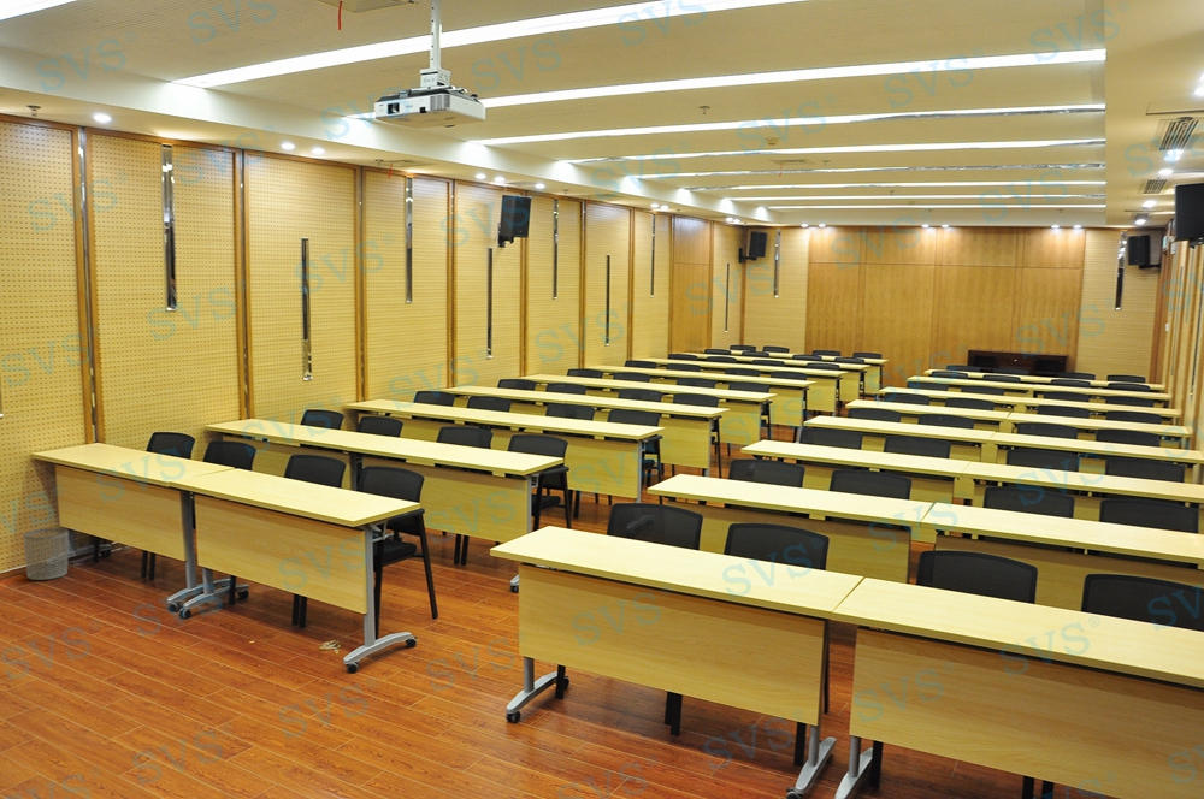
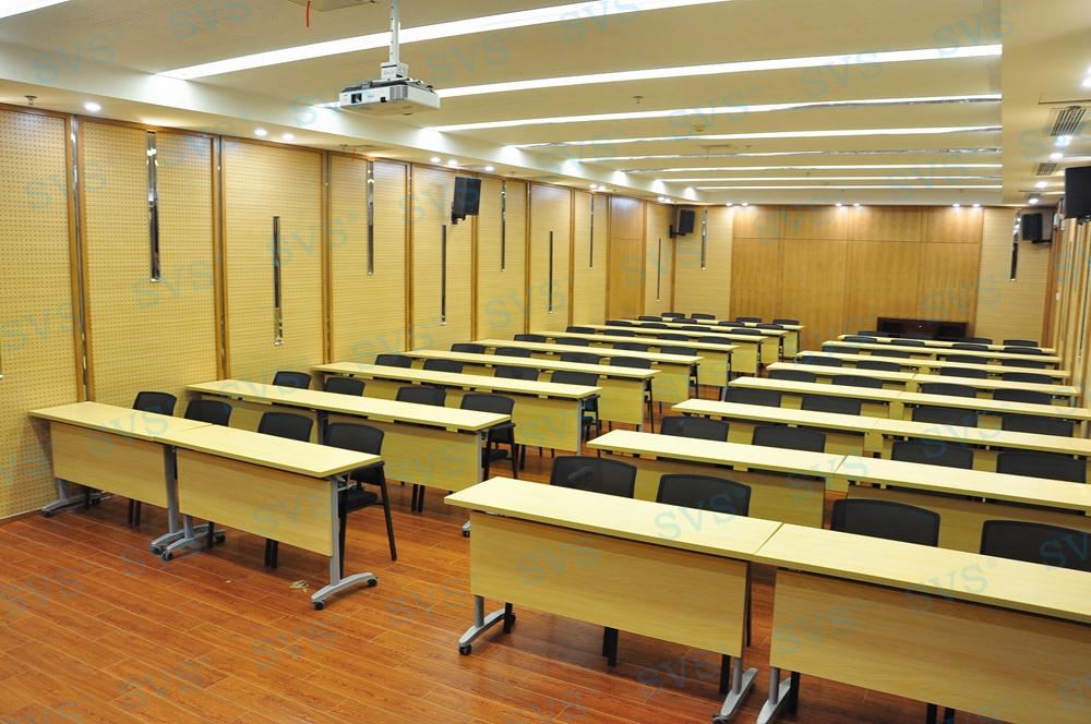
- waste bin (46, 552)
